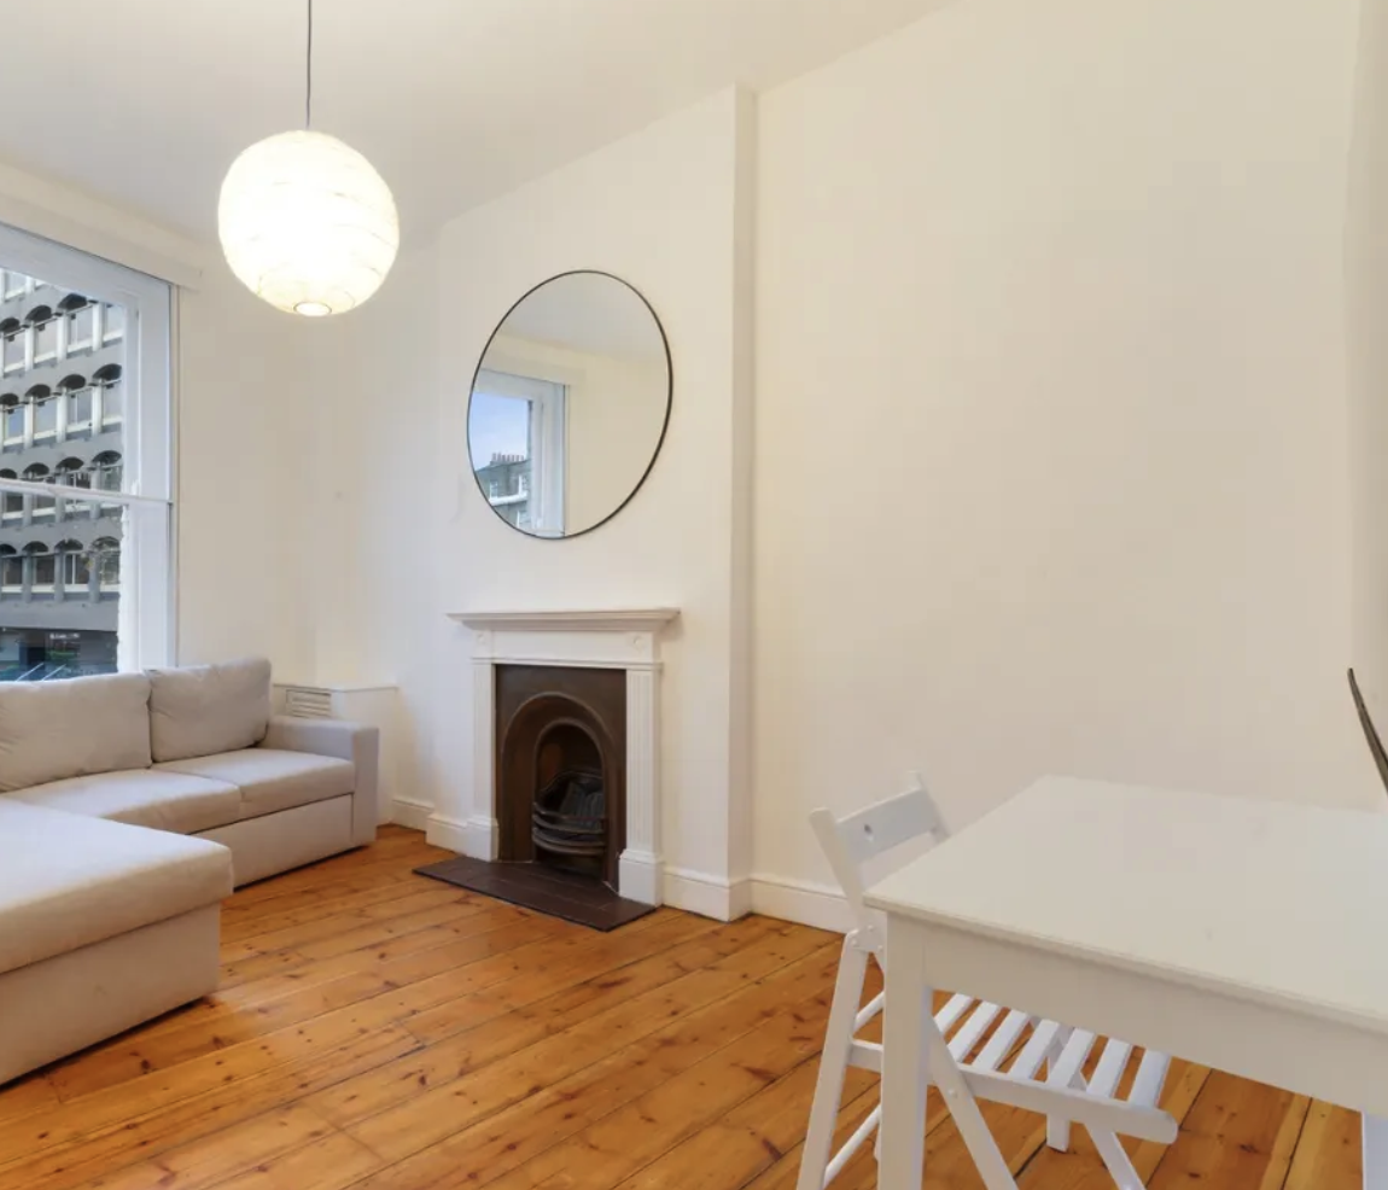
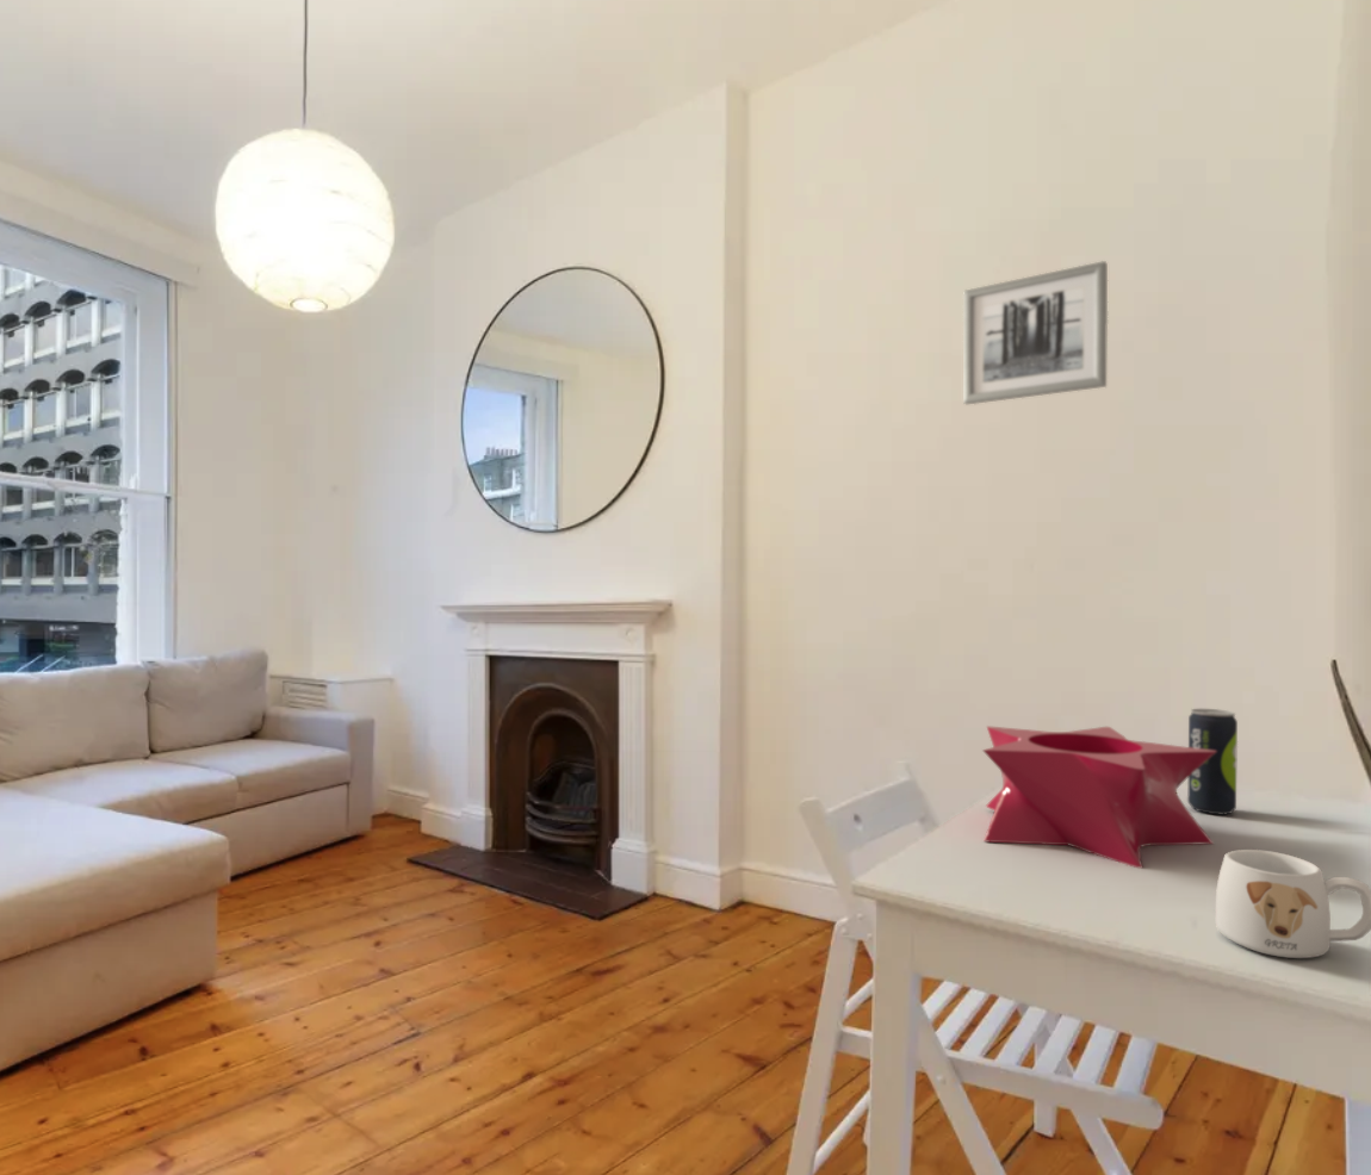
+ wall art (1031, 336)
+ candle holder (1074, 788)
+ mug (1292, 904)
+ beverage can (1211, 760)
